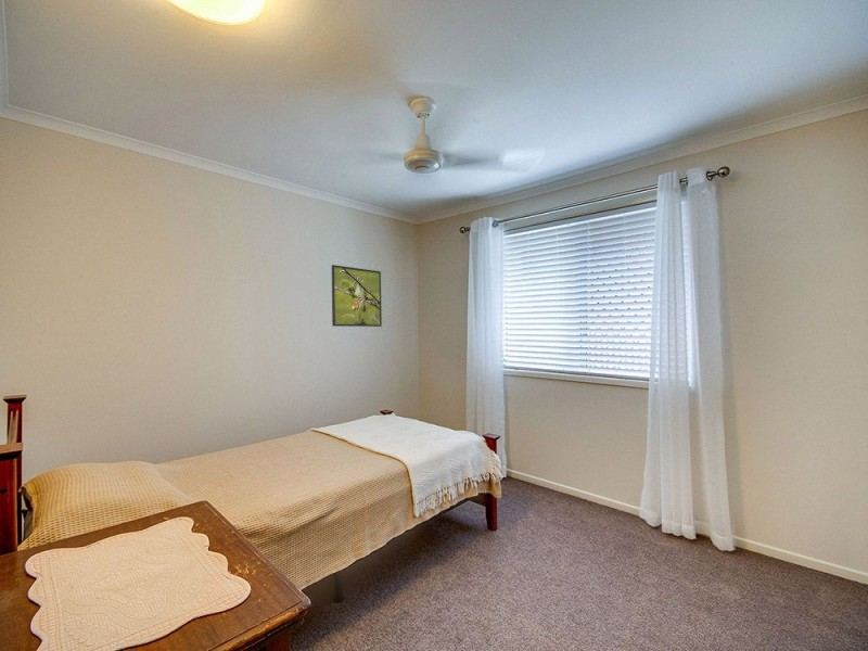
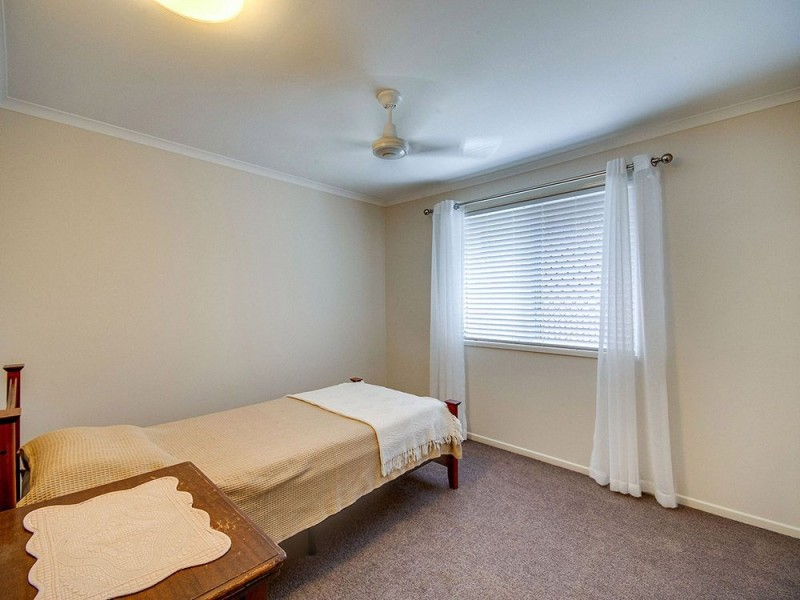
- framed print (357, 297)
